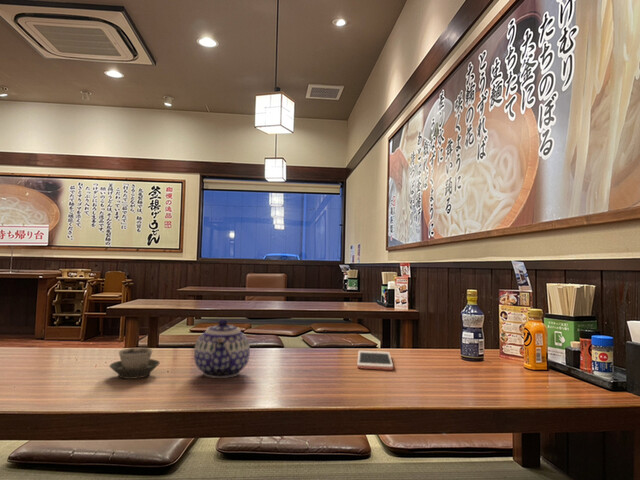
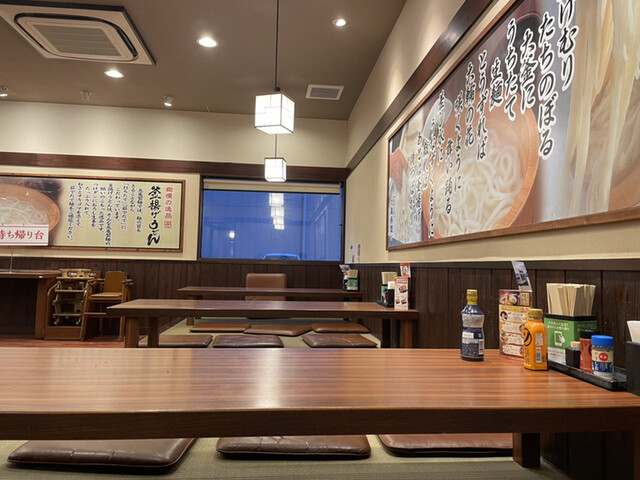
- teapot (222, 345)
- cup (135, 362)
- cell phone (374, 359)
